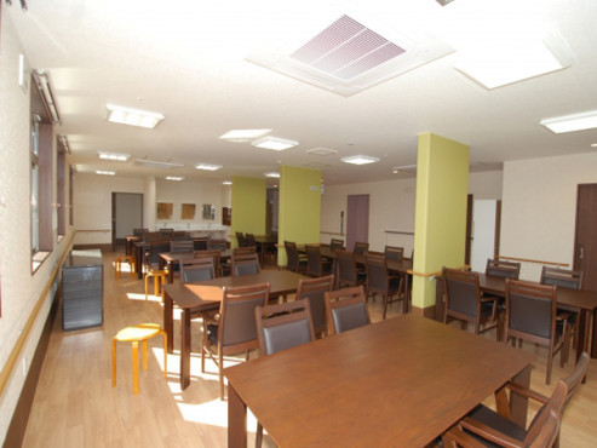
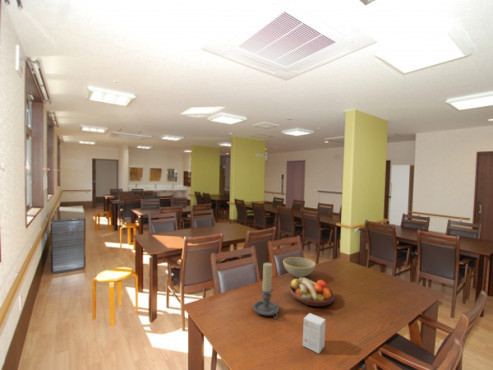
+ candle holder (268, 288)
+ small box (314, 332)
+ fruit bowl (311, 288)
+ bowl (298, 269)
